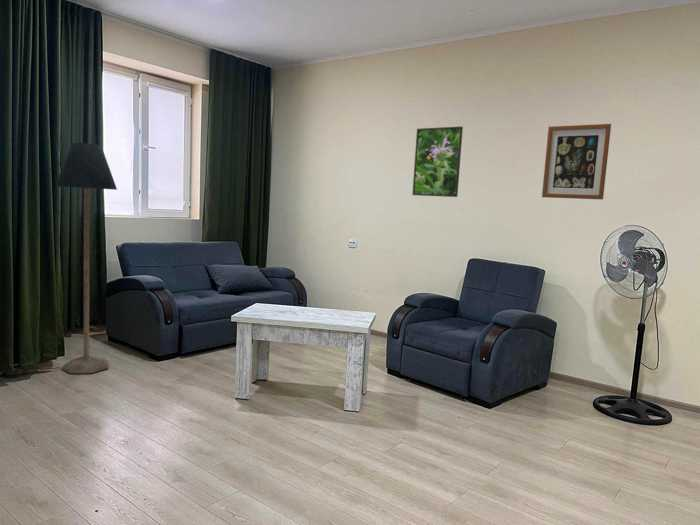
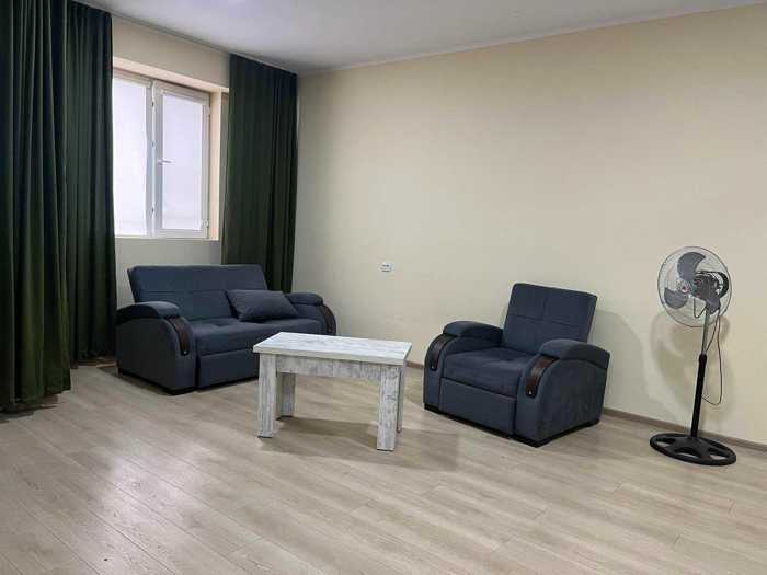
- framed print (436, 162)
- floor lamp (86, 257)
- wall art (575, 162)
